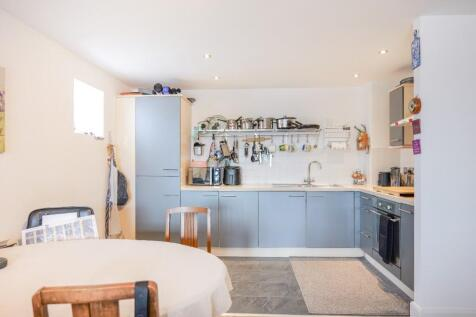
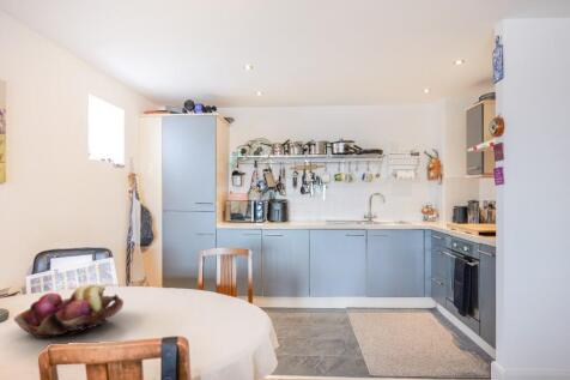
+ fruit basket (74, 307)
